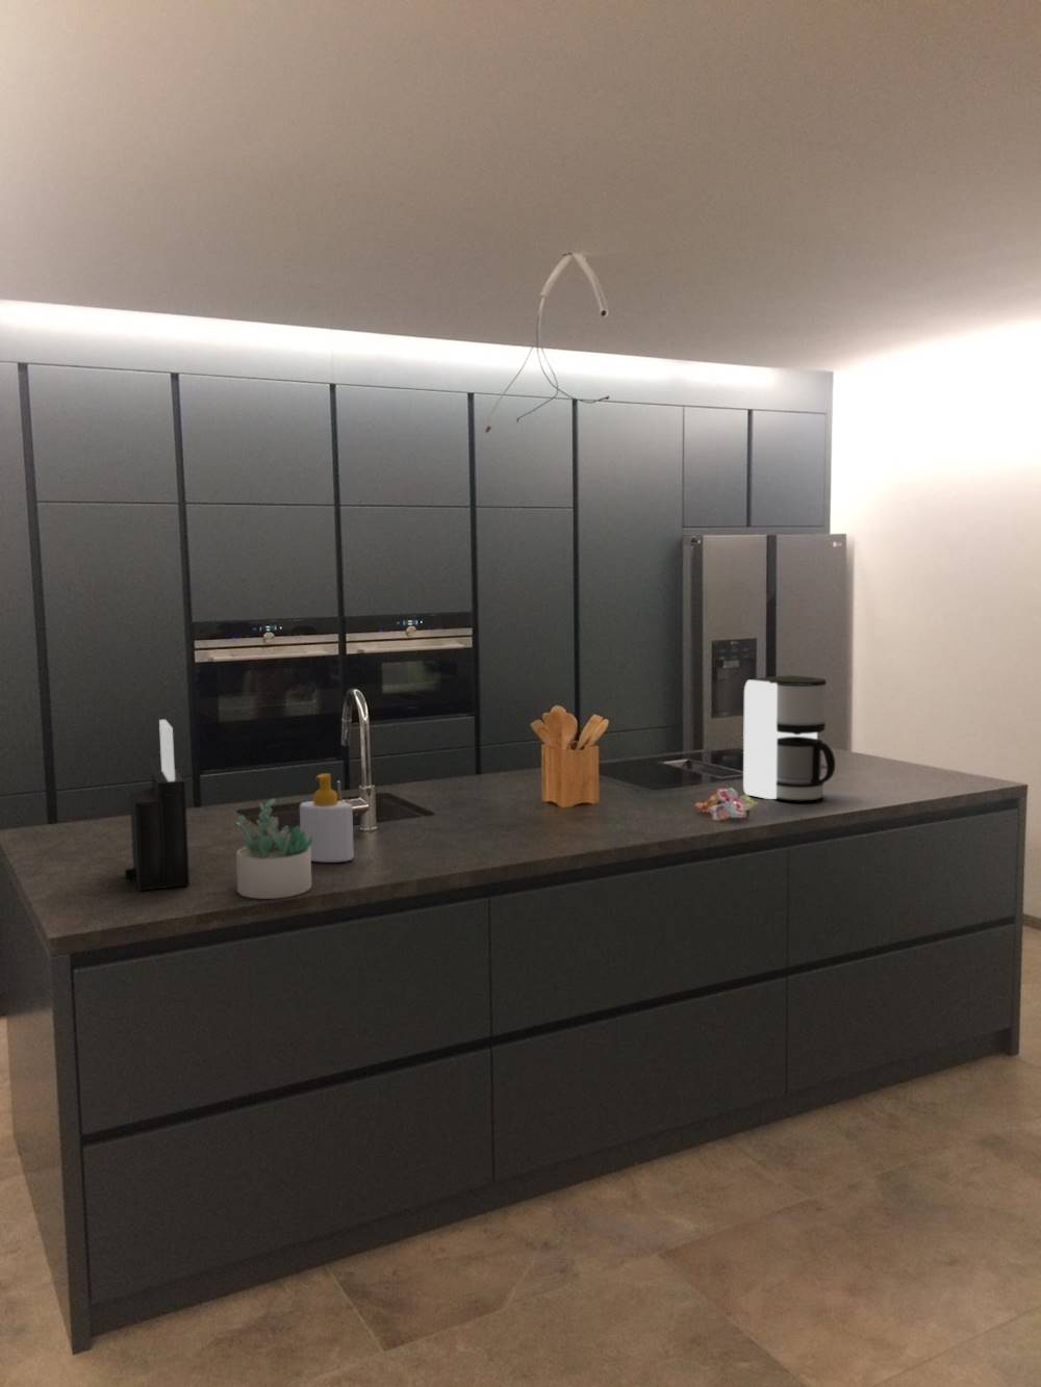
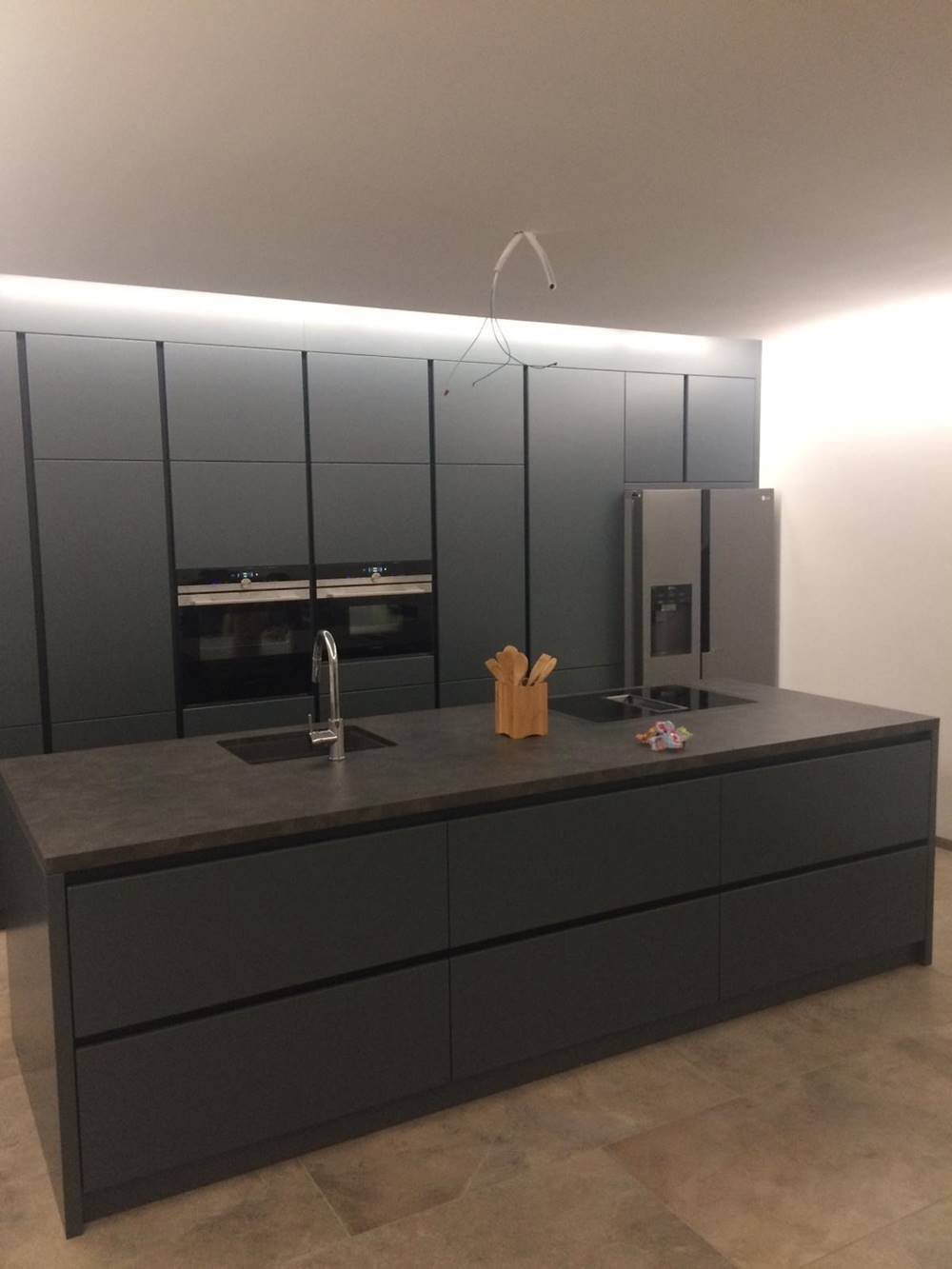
- coffee maker (798, 739)
- knife block (151, 802)
- succulent plant (272, 843)
- soap bottle (326, 815)
